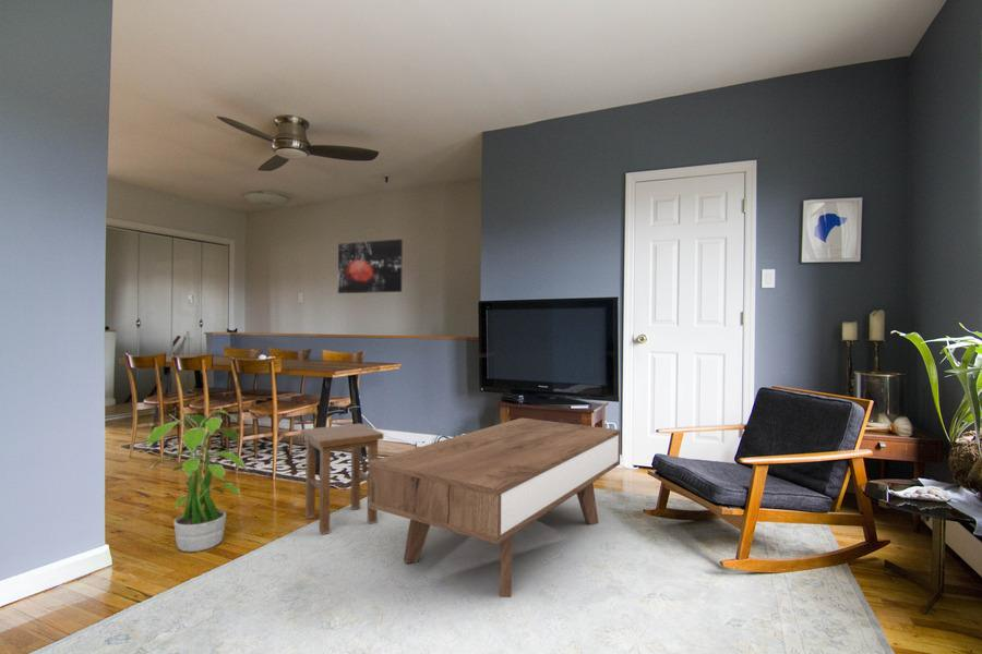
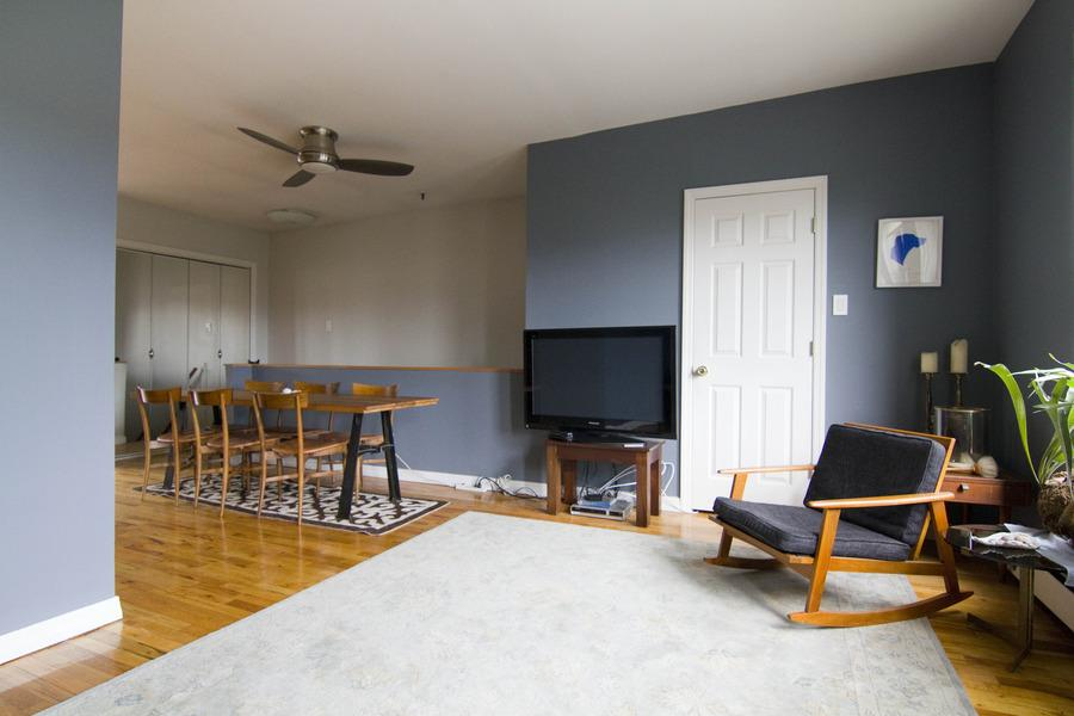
- potted plant (195, 480)
- coffee table (508, 491)
- stool (351, 475)
- wall art (369, 267)
